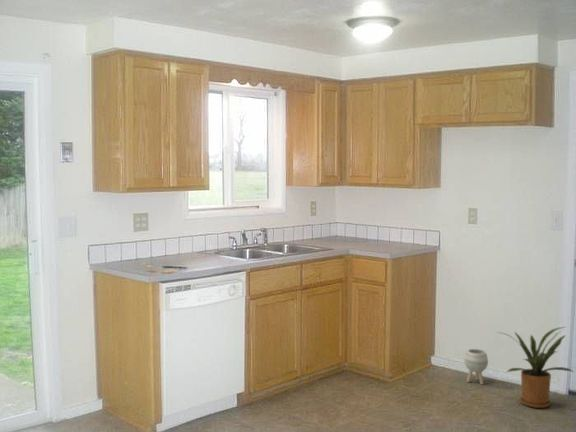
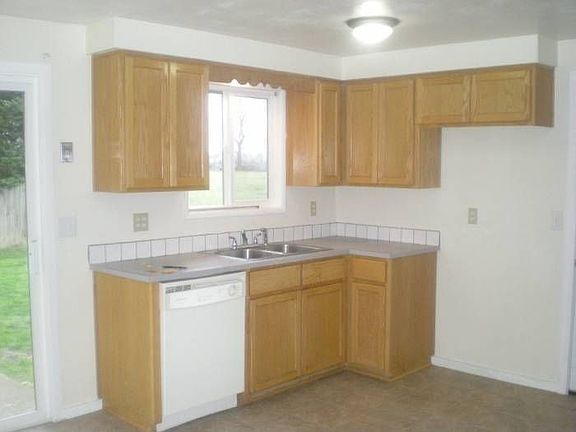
- house plant (535, 363)
- planter (476, 366)
